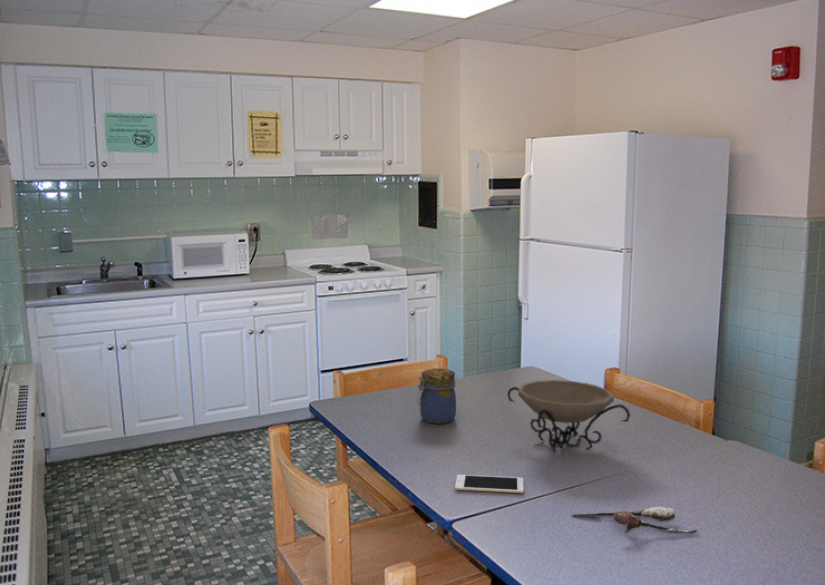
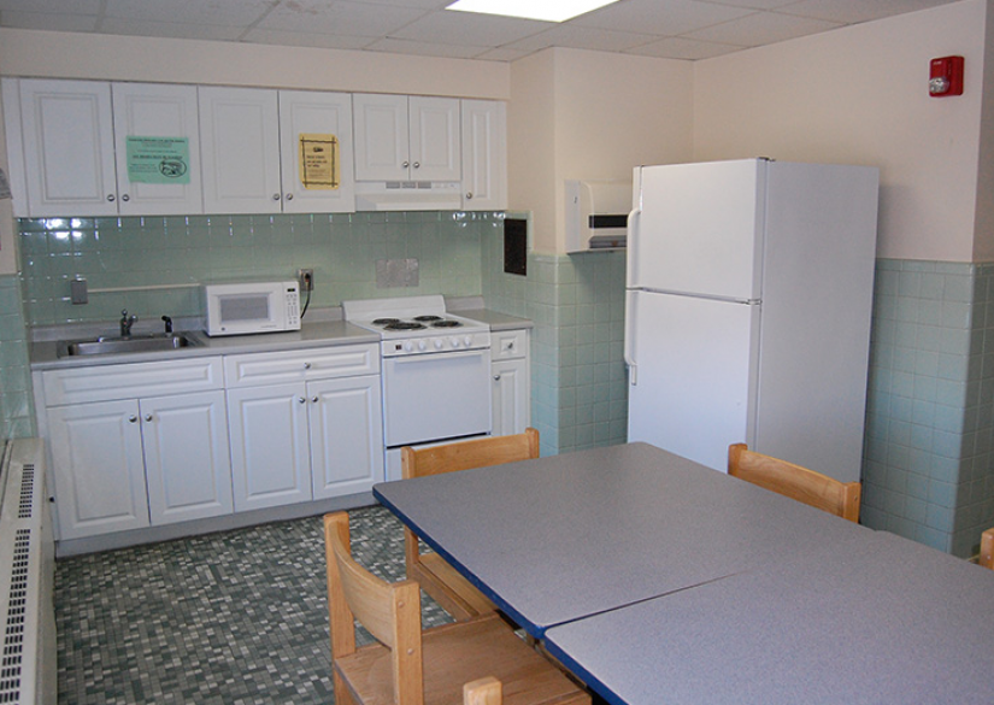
- decorative bowl (565, 419)
- cell phone (489, 483)
- jar (436, 395)
- spoon (632, 514)
